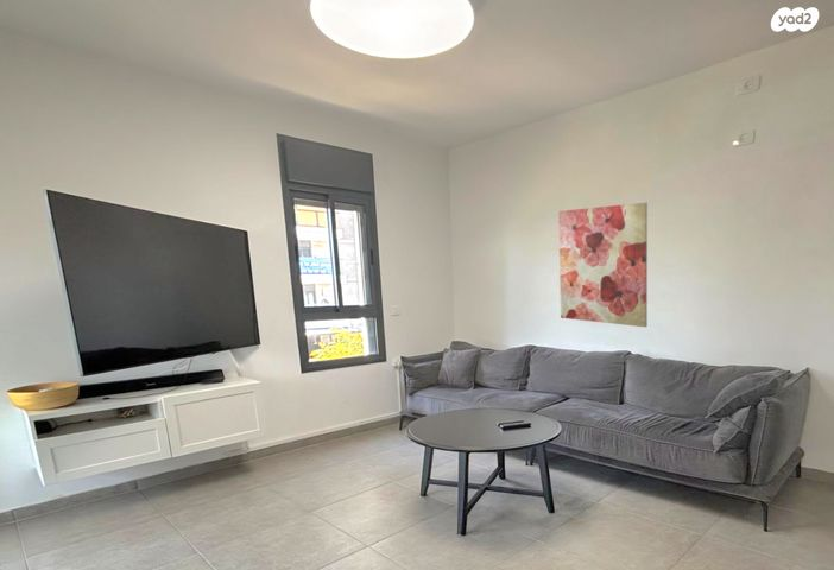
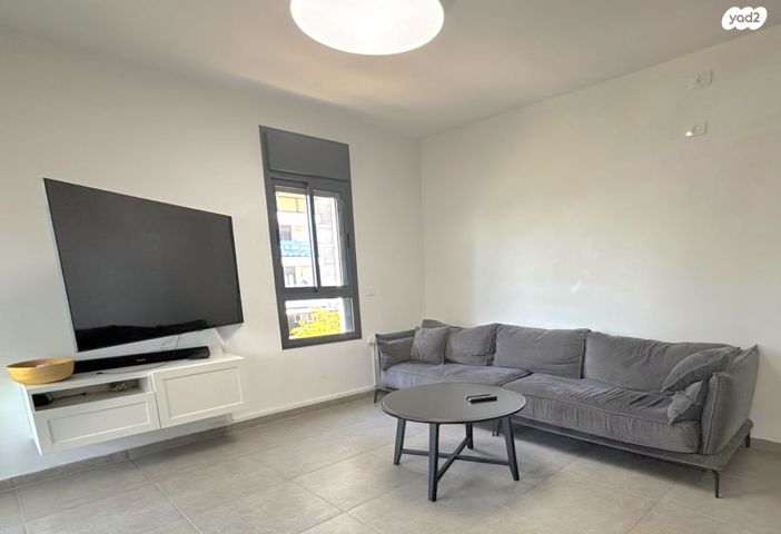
- wall art (600, 265)
